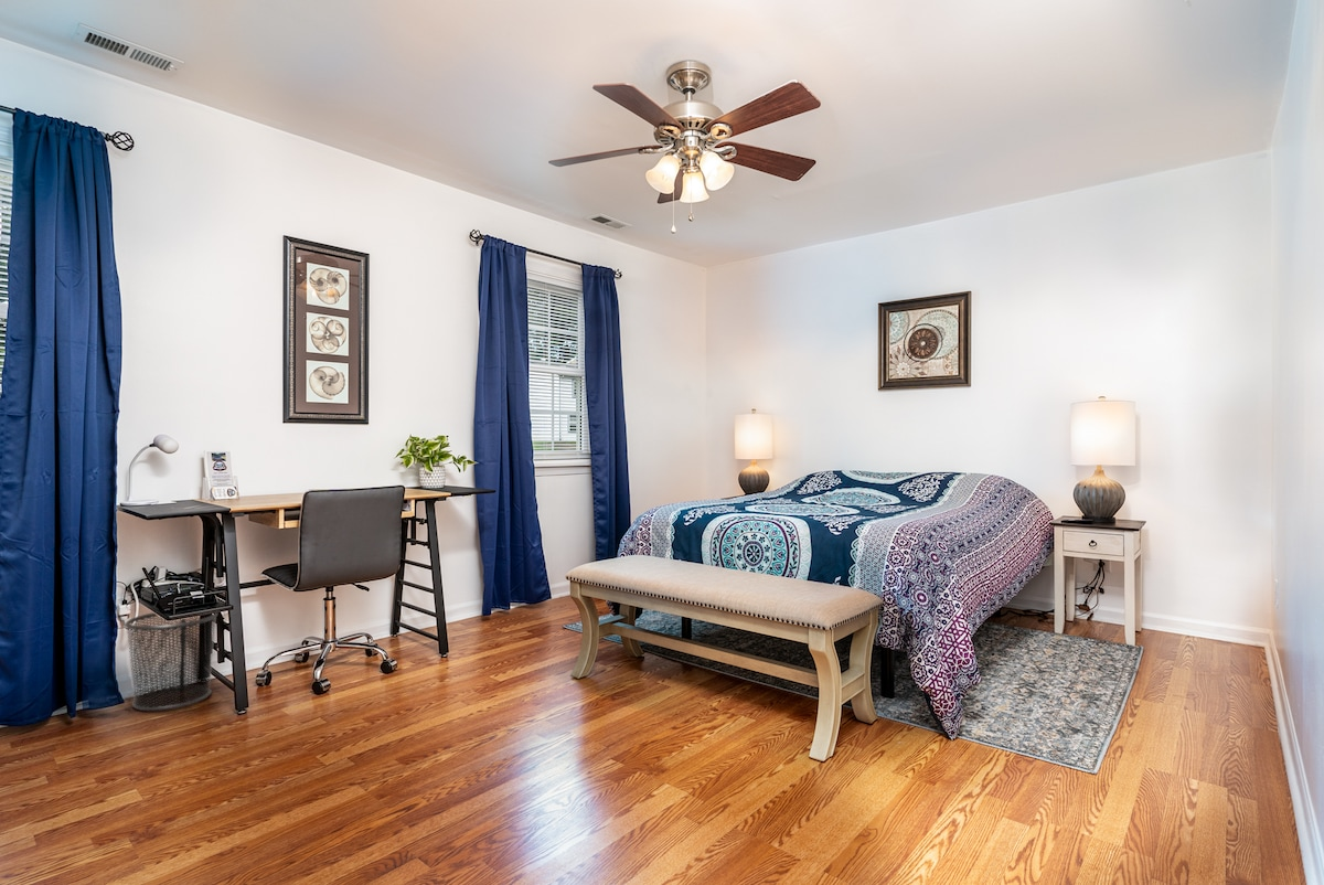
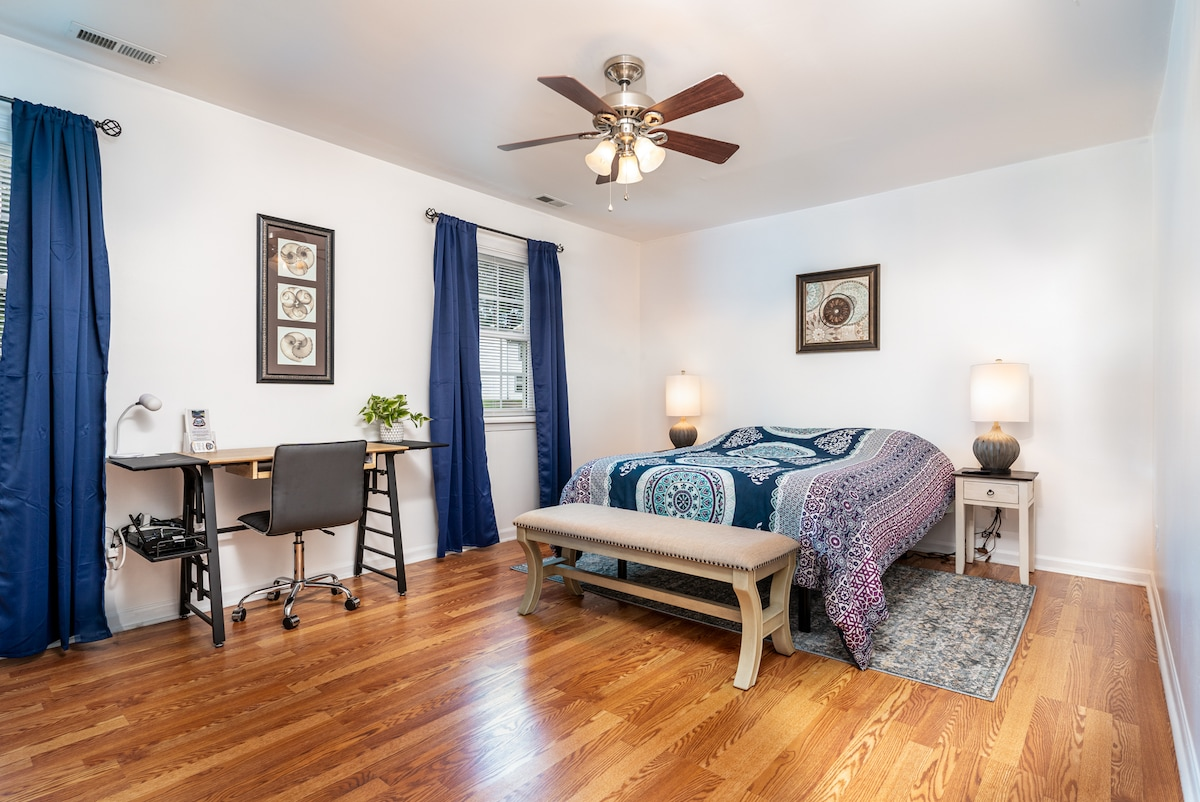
- waste bin (172, 658)
